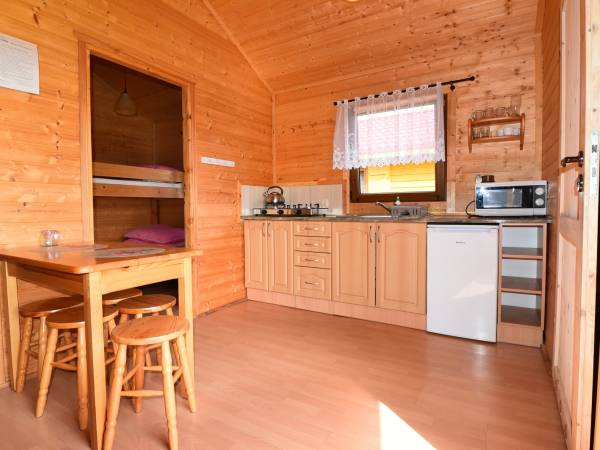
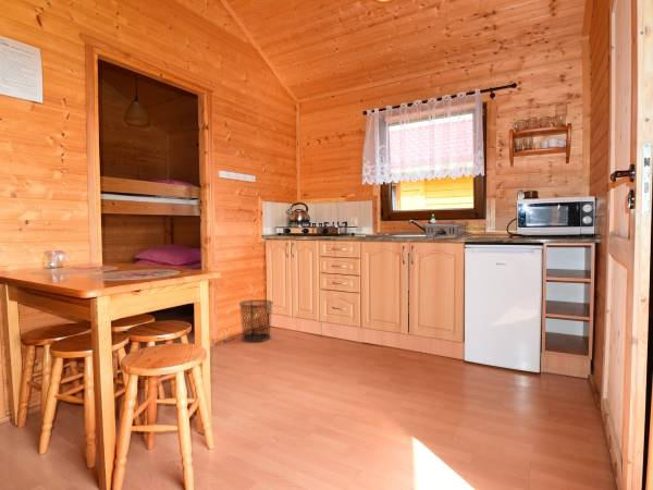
+ waste bin (256, 320)
